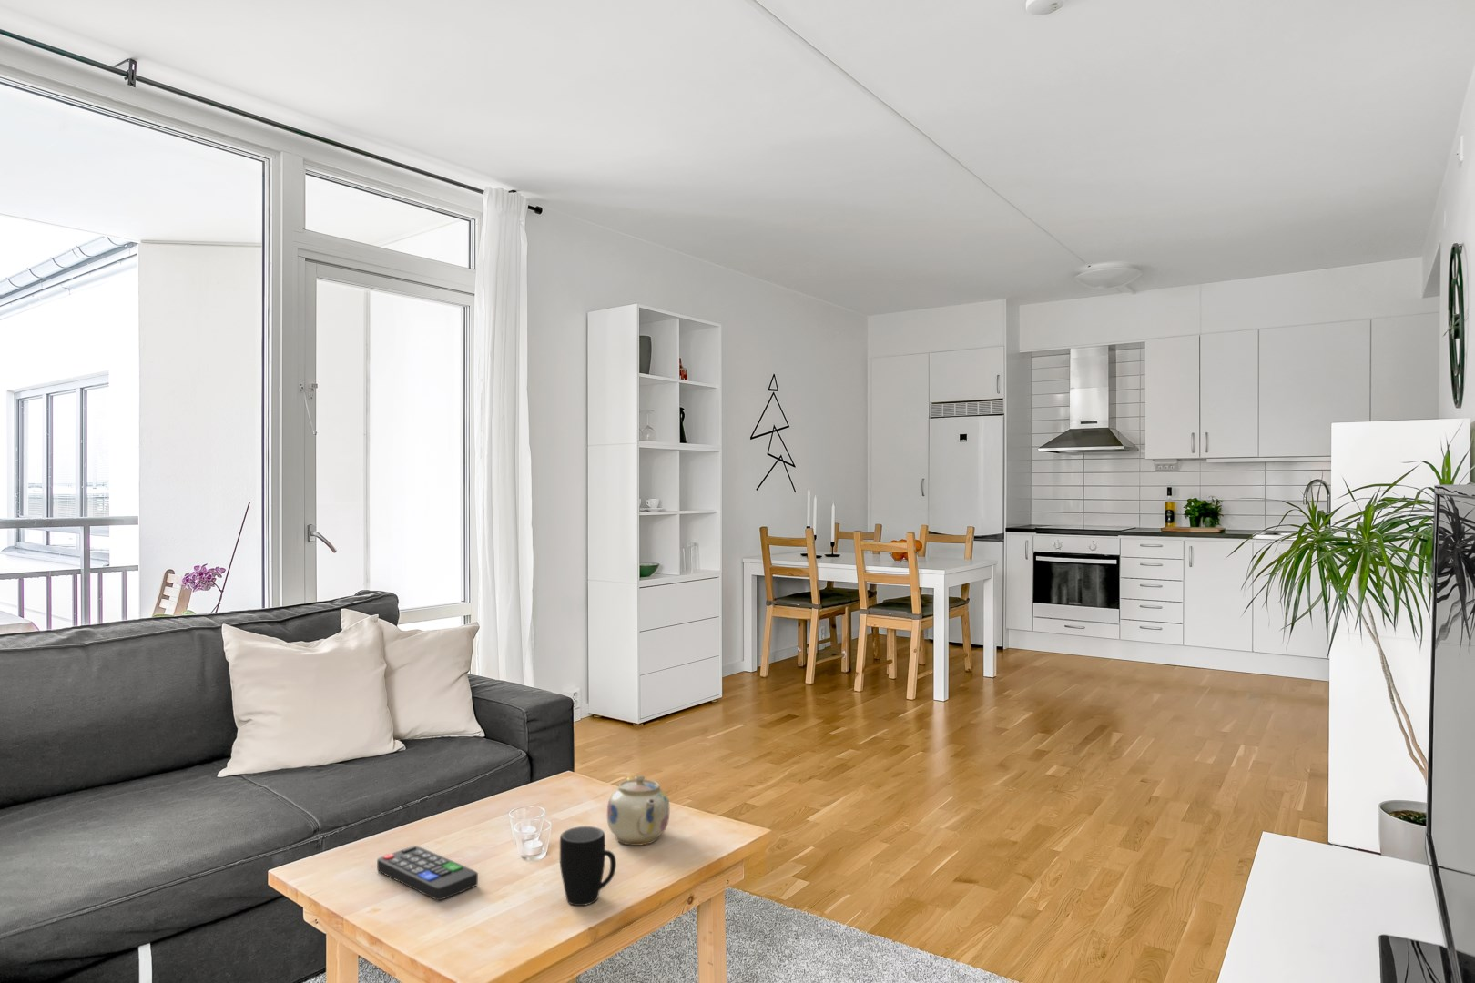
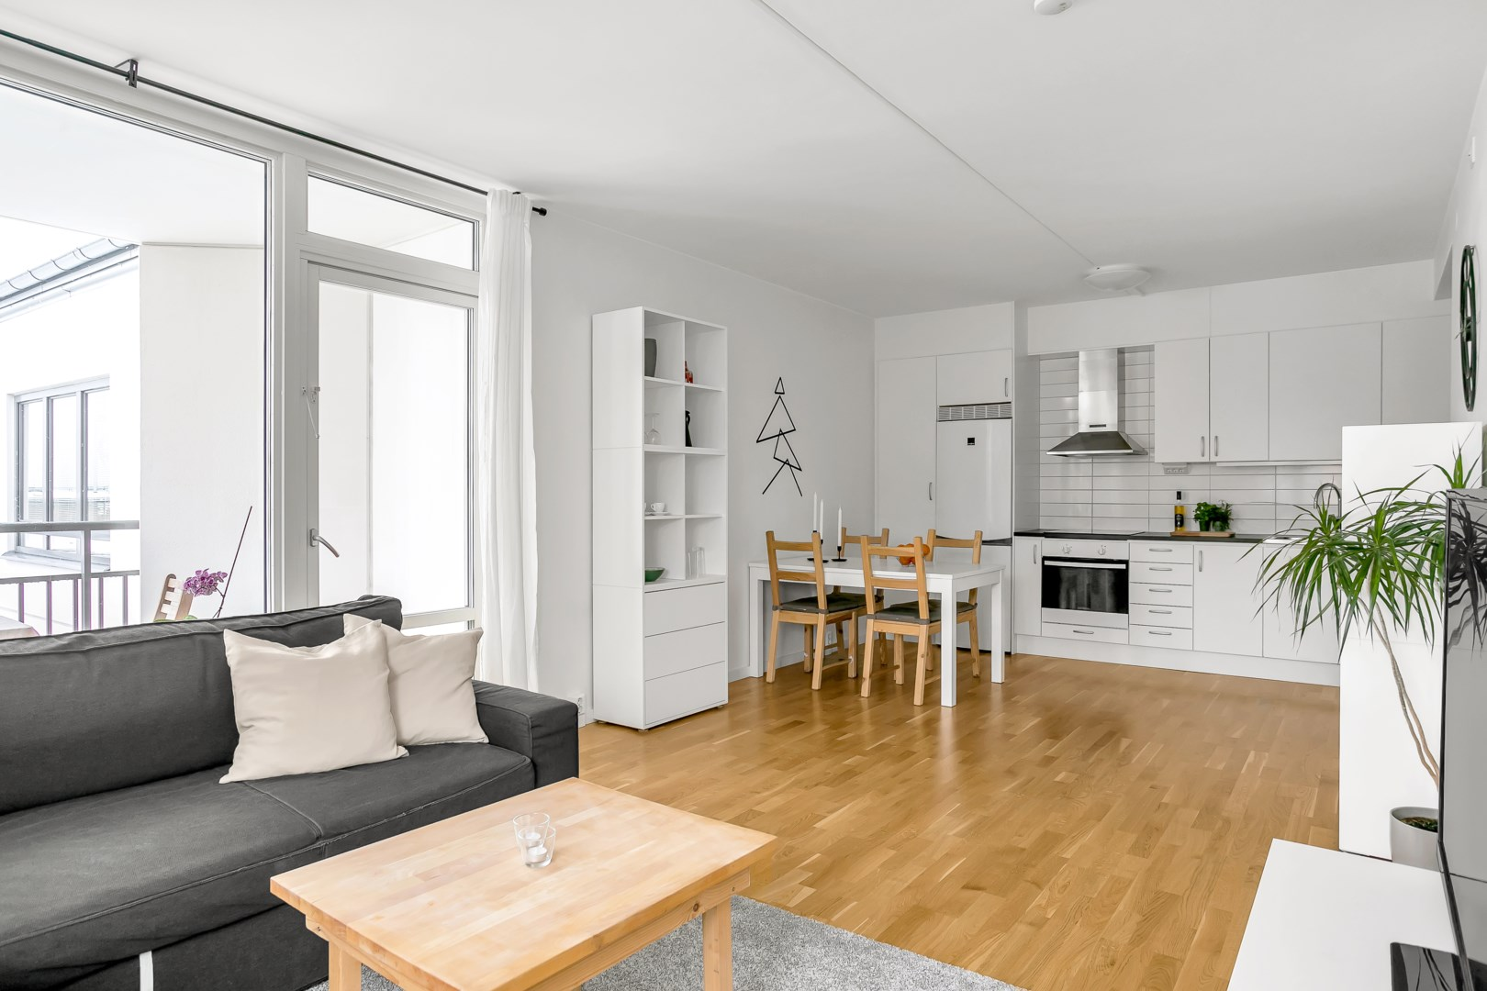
- remote control (426, 870)
- teapot (640, 807)
- mug (590, 869)
